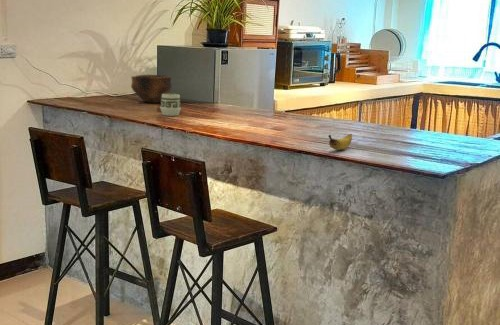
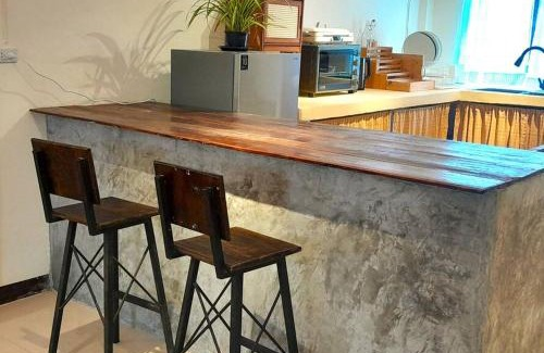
- banana (340, 141)
- cup (170, 104)
- bowl (151, 88)
